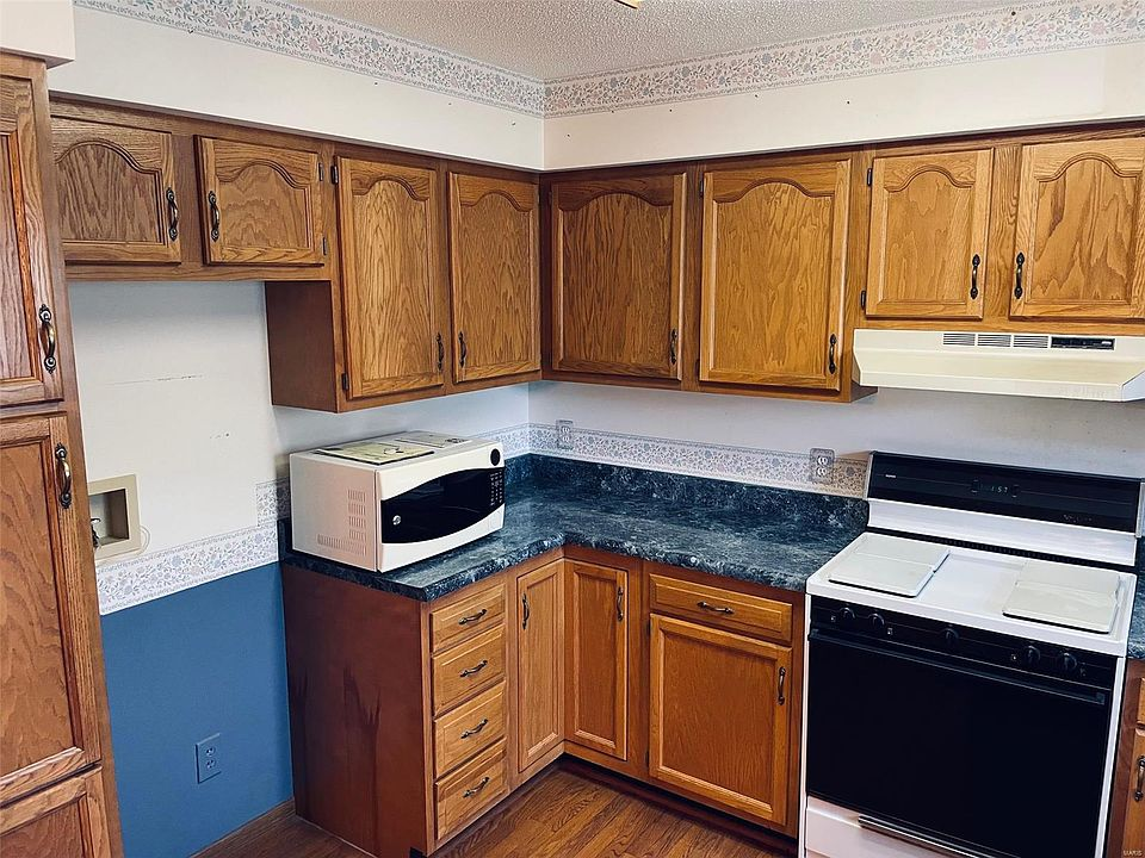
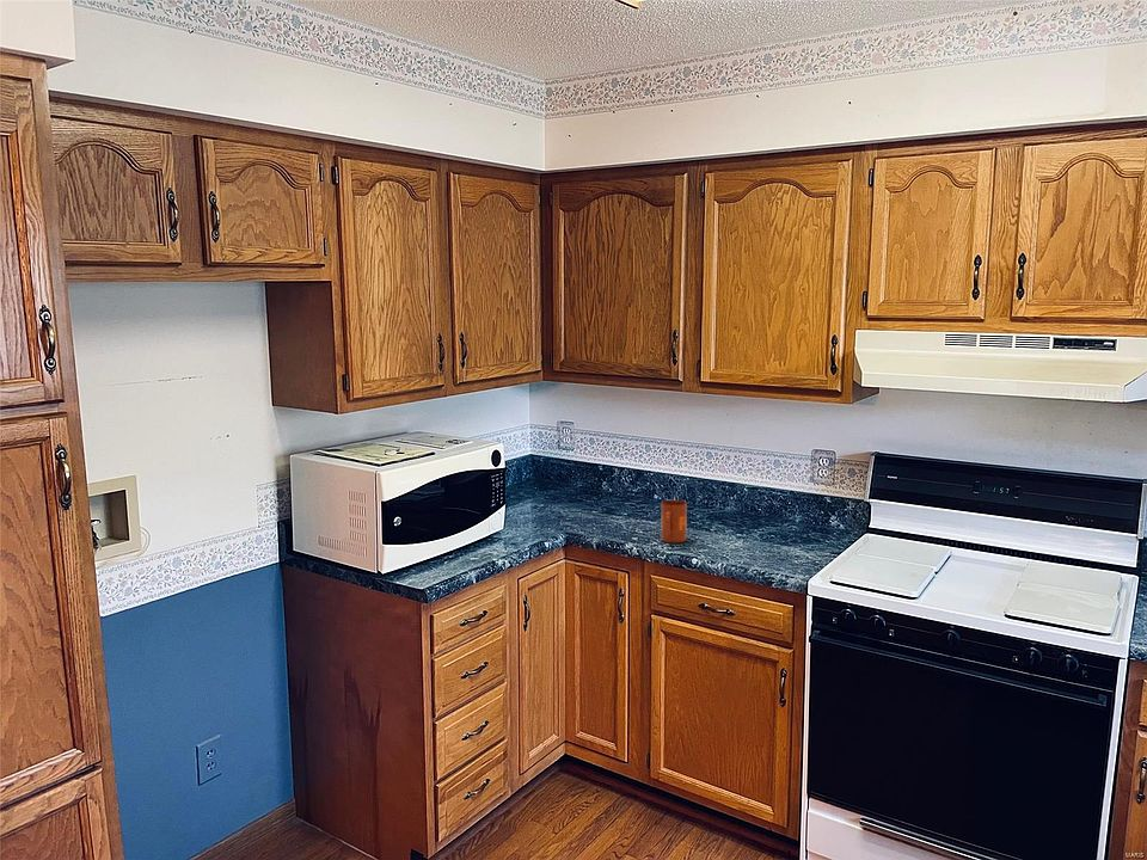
+ mug (671, 522)
